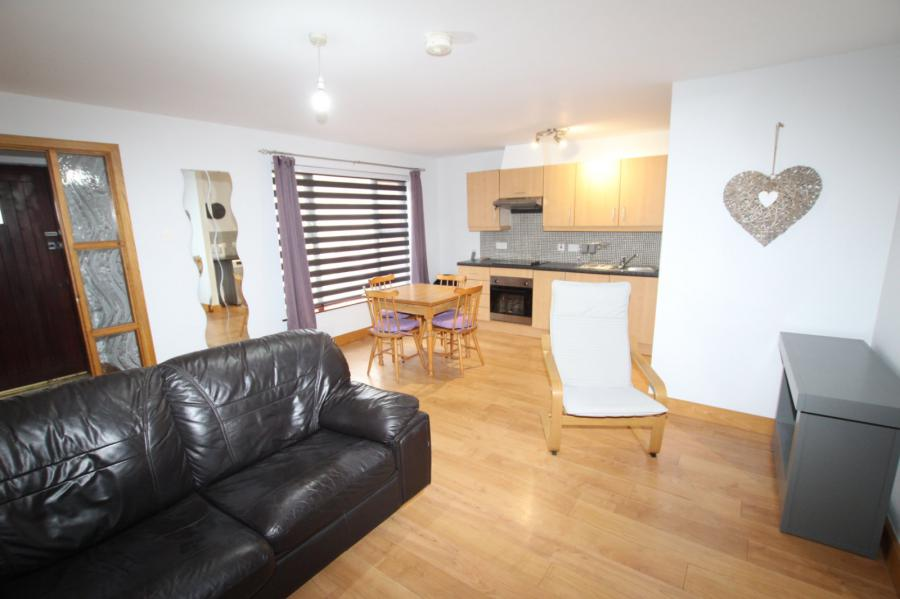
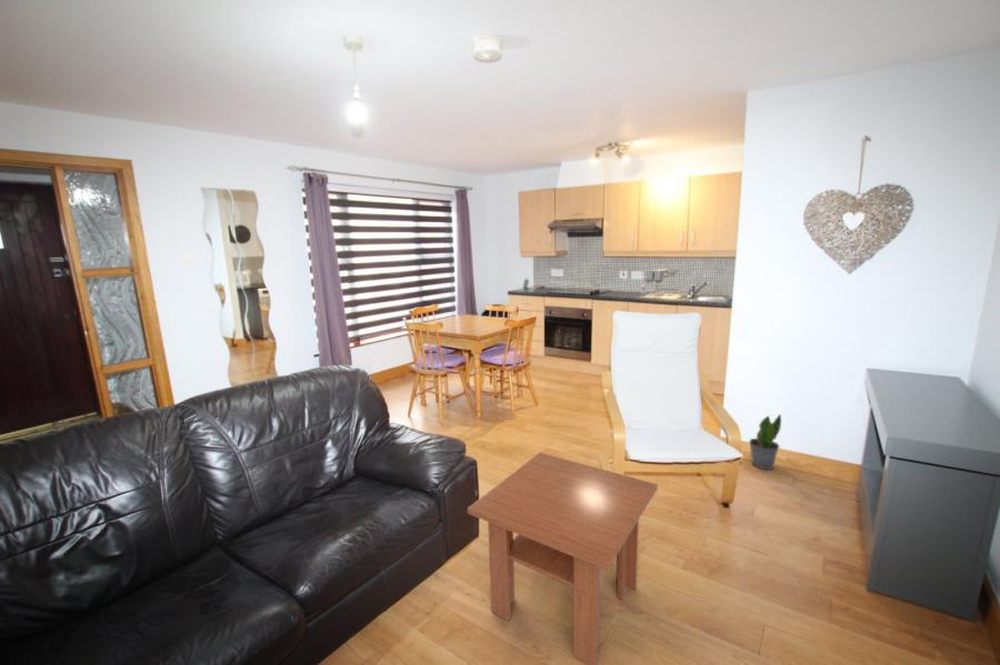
+ potted plant (764, 439)
+ coffee table (566, 548)
